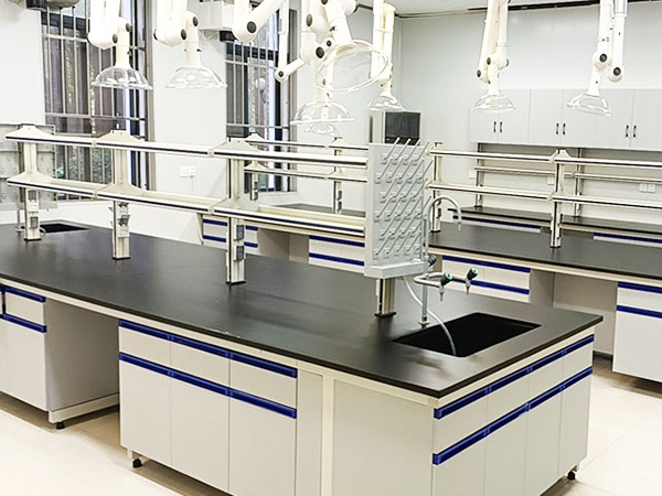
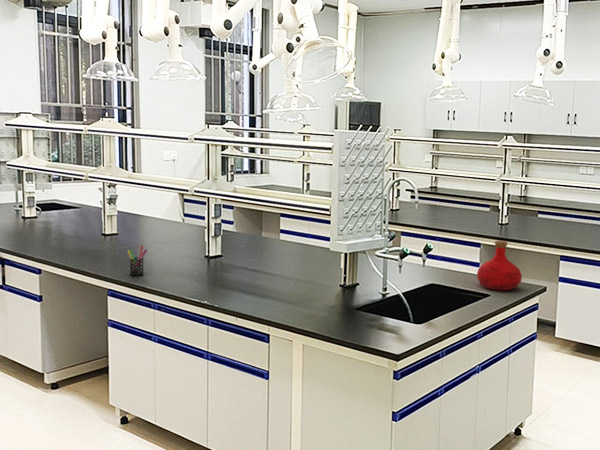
+ pen holder (136, 259)
+ bottle (499, 264)
